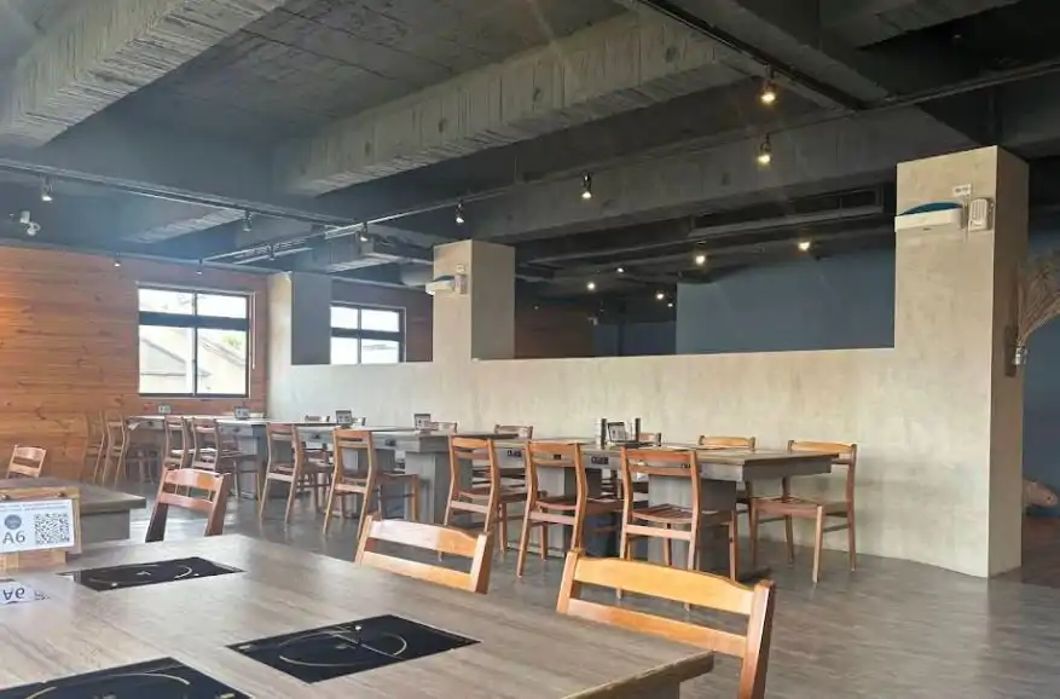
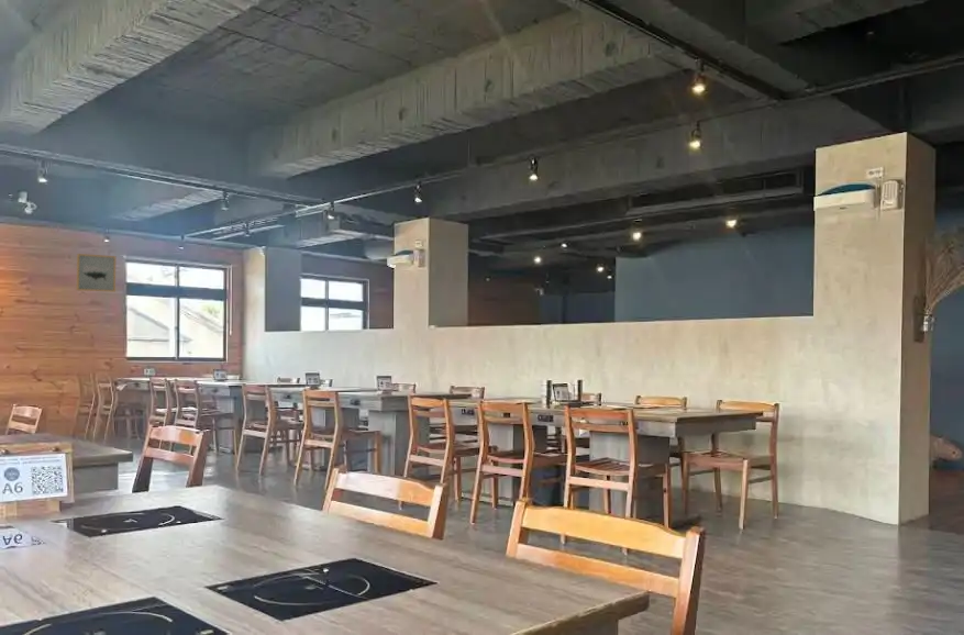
+ wall art (96, 272)
